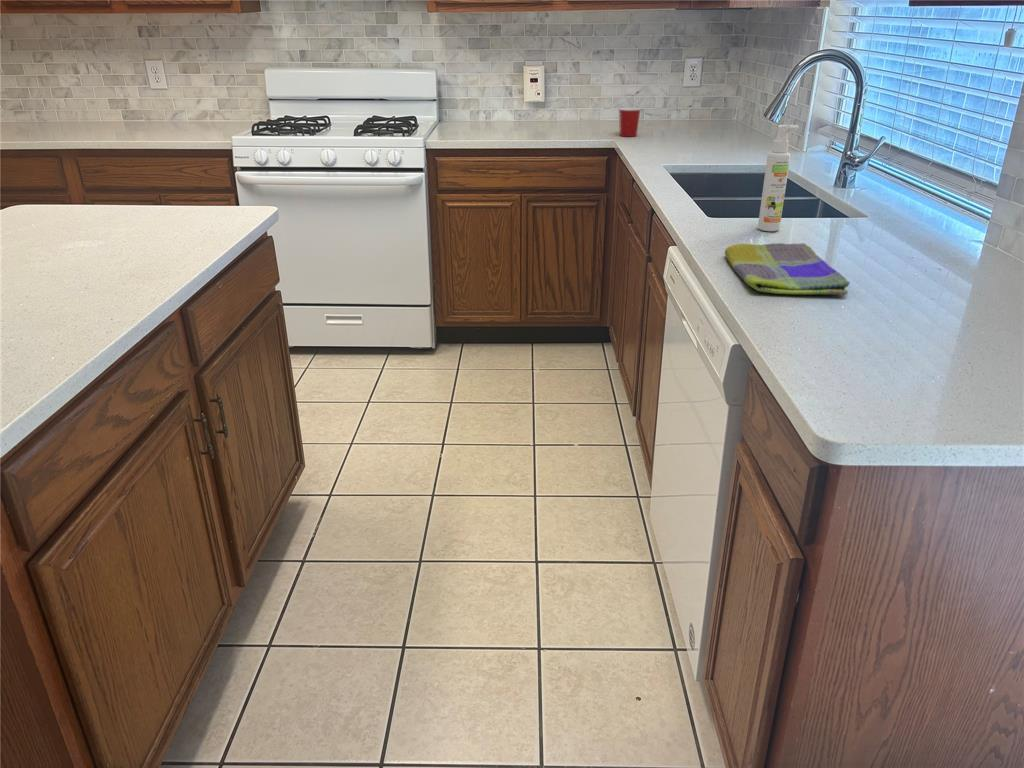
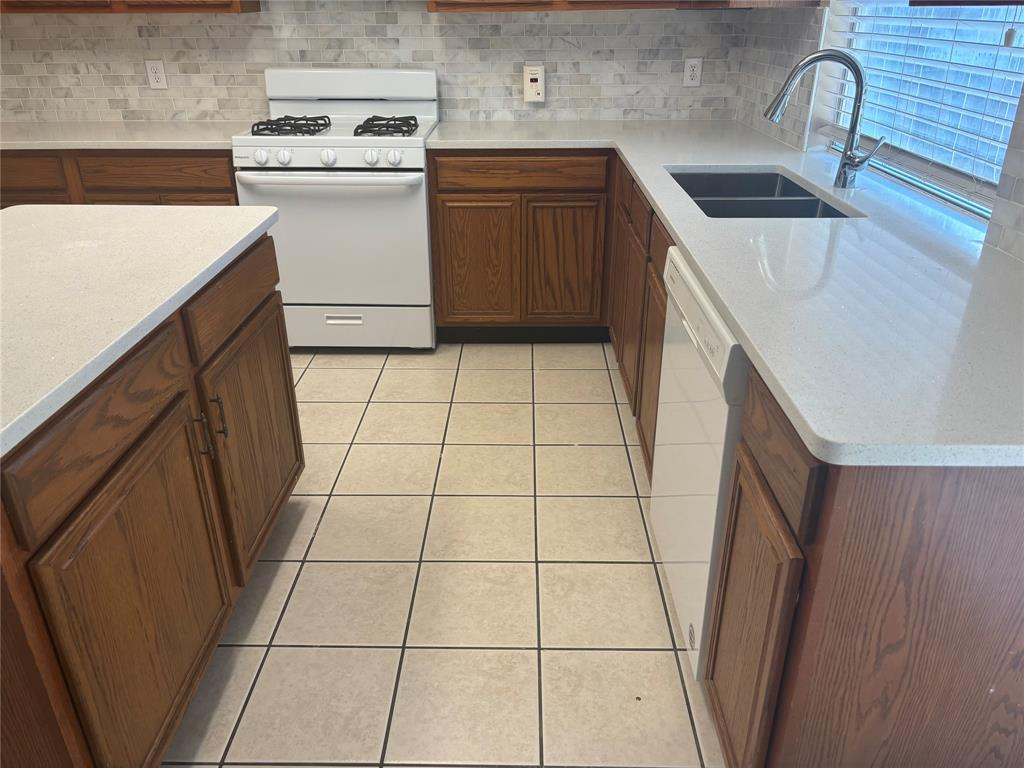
- dish towel (782, 266)
- mug (627, 121)
- spray bottle (777, 178)
